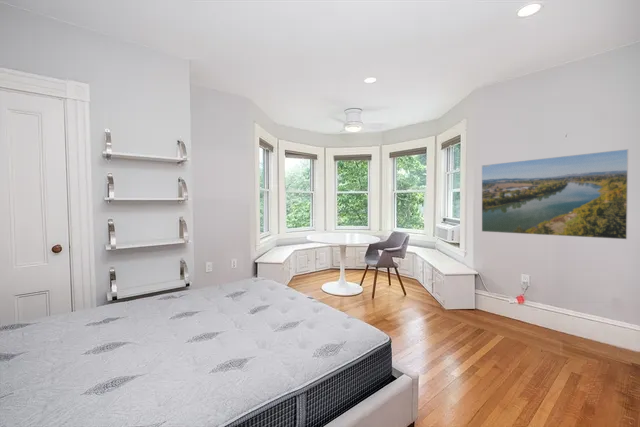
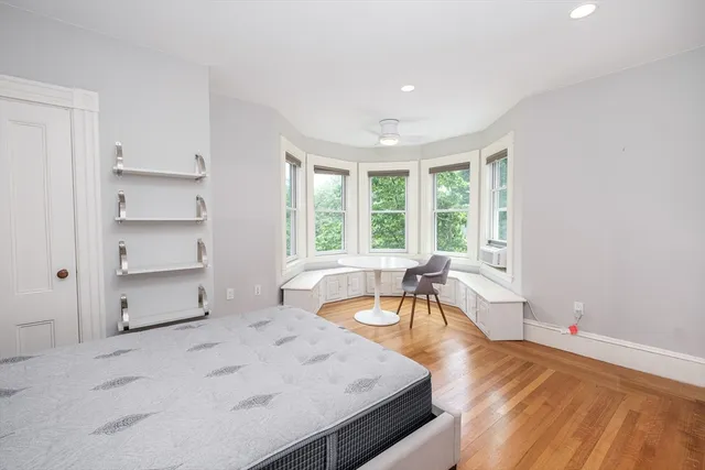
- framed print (543, 196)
